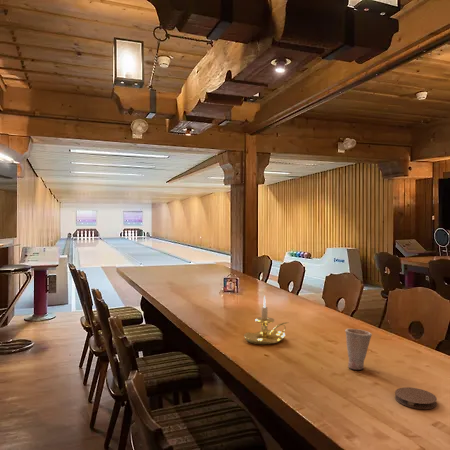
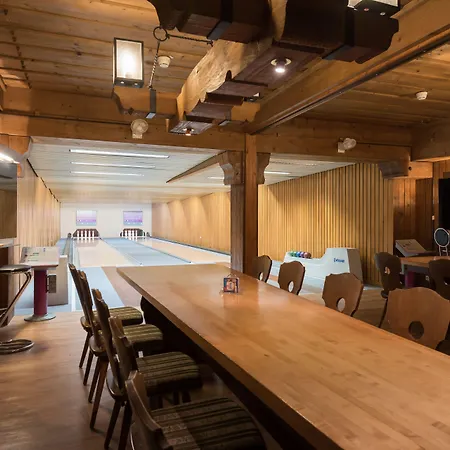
- coaster (415, 397)
- candle holder (267, 317)
- cup (358, 349)
